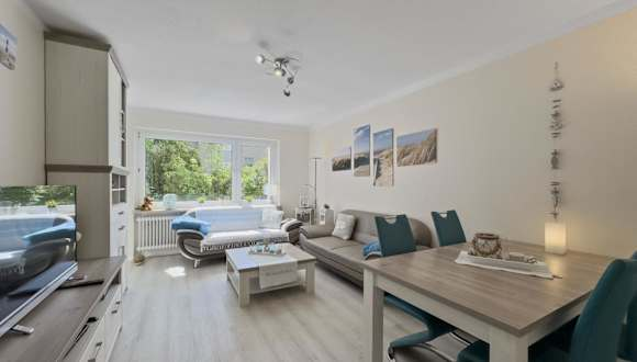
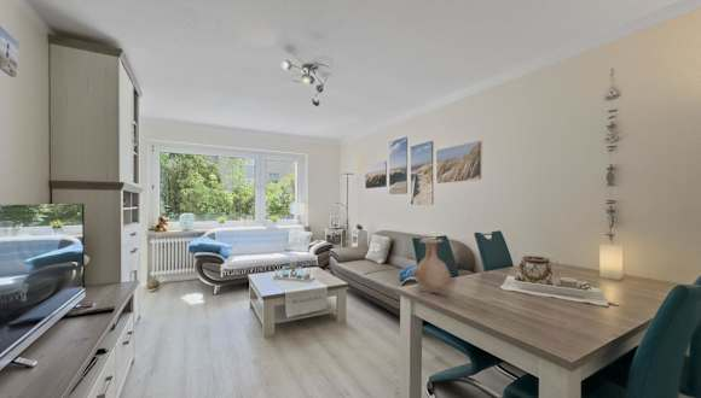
+ vase (431, 265)
